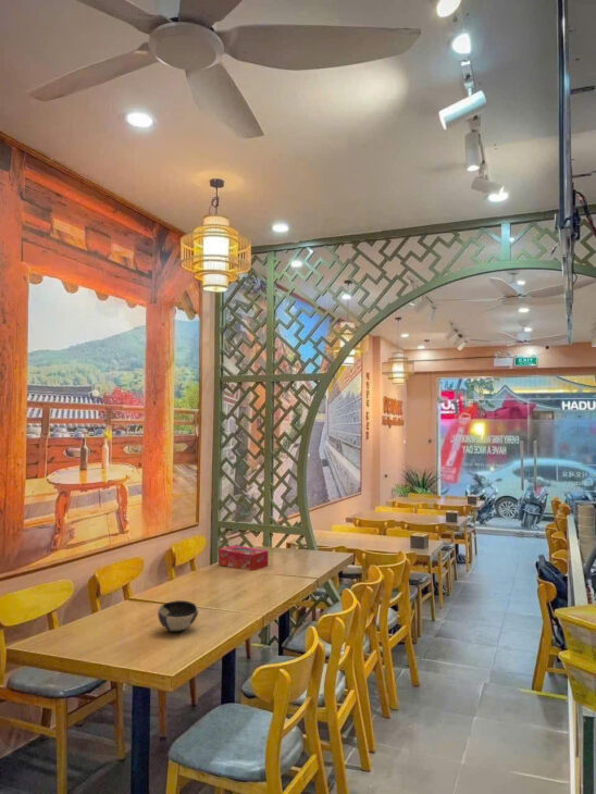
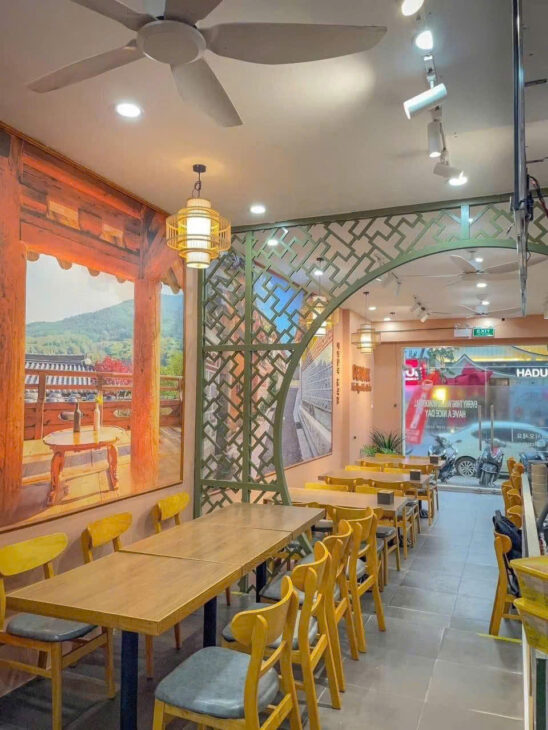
- tissue box (243, 557)
- bowl (177, 618)
